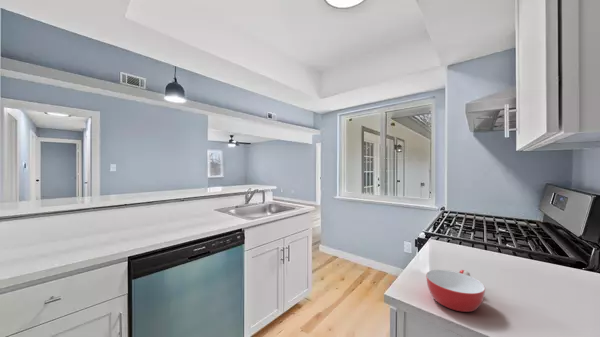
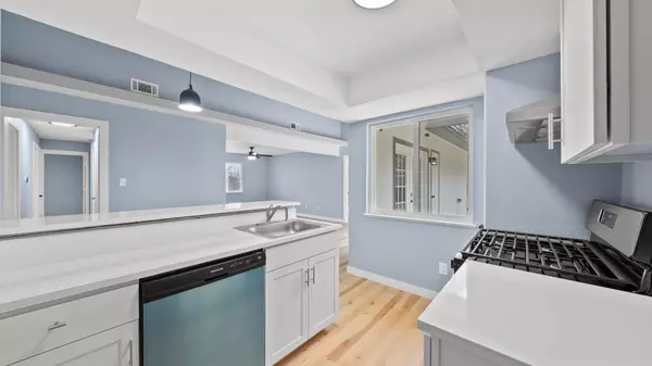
- bowl (456, 287)
